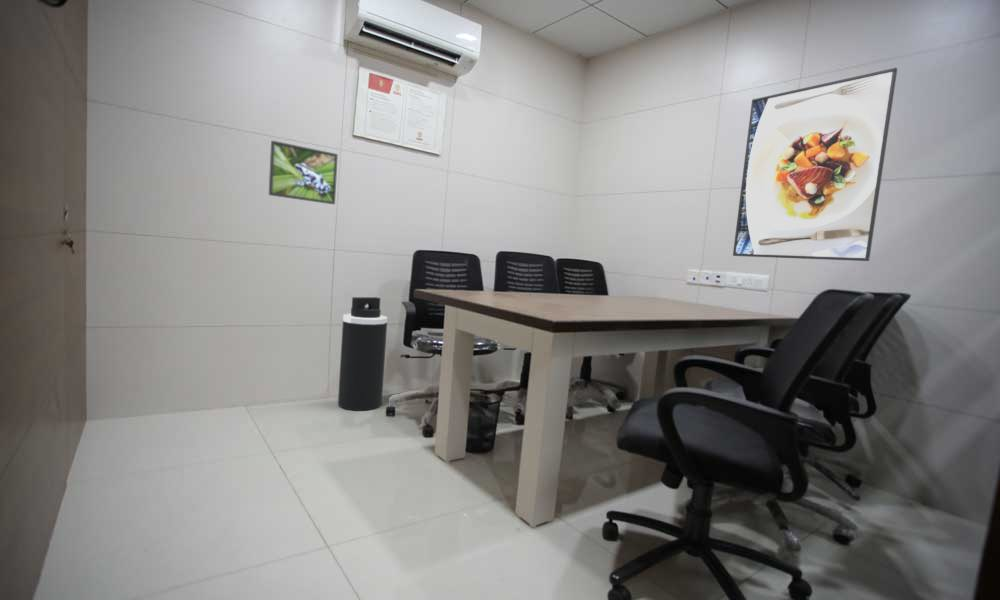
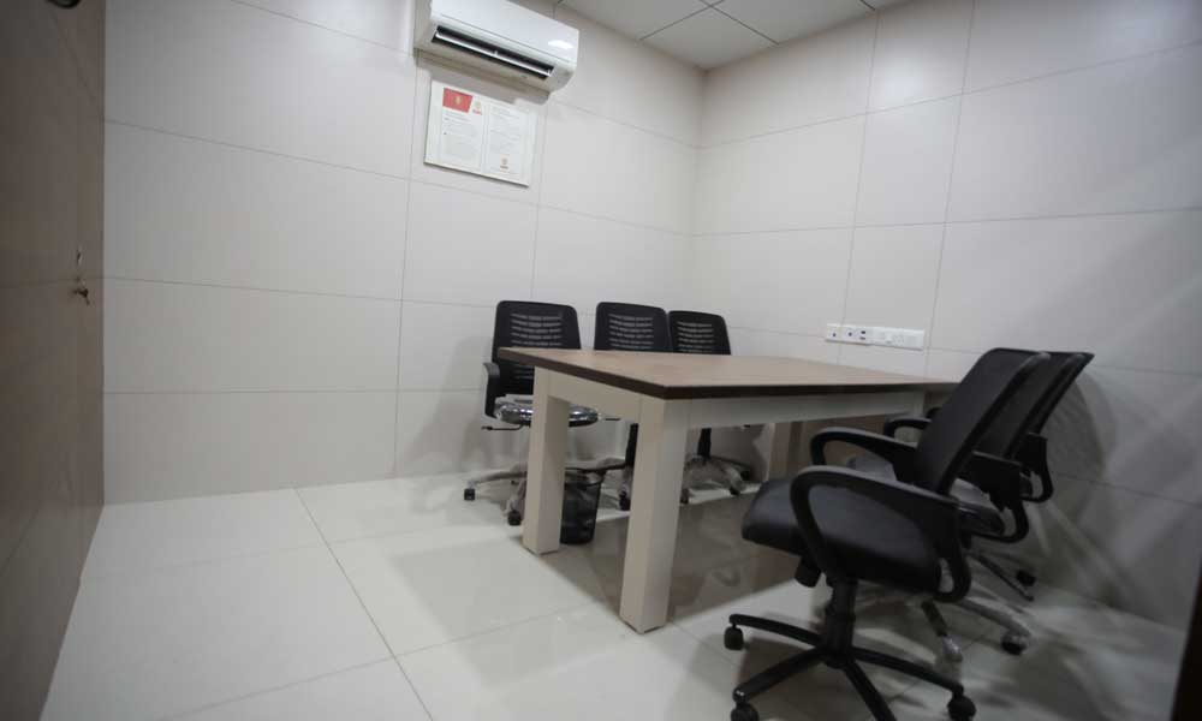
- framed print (304, 173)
- trash can (363, 351)
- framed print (805, 173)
